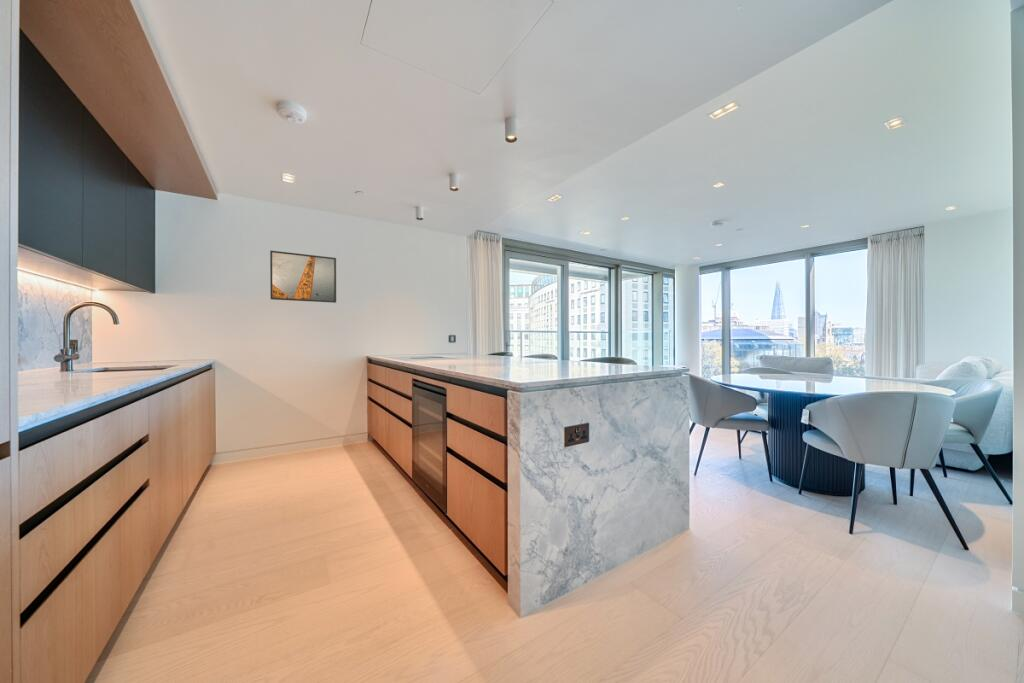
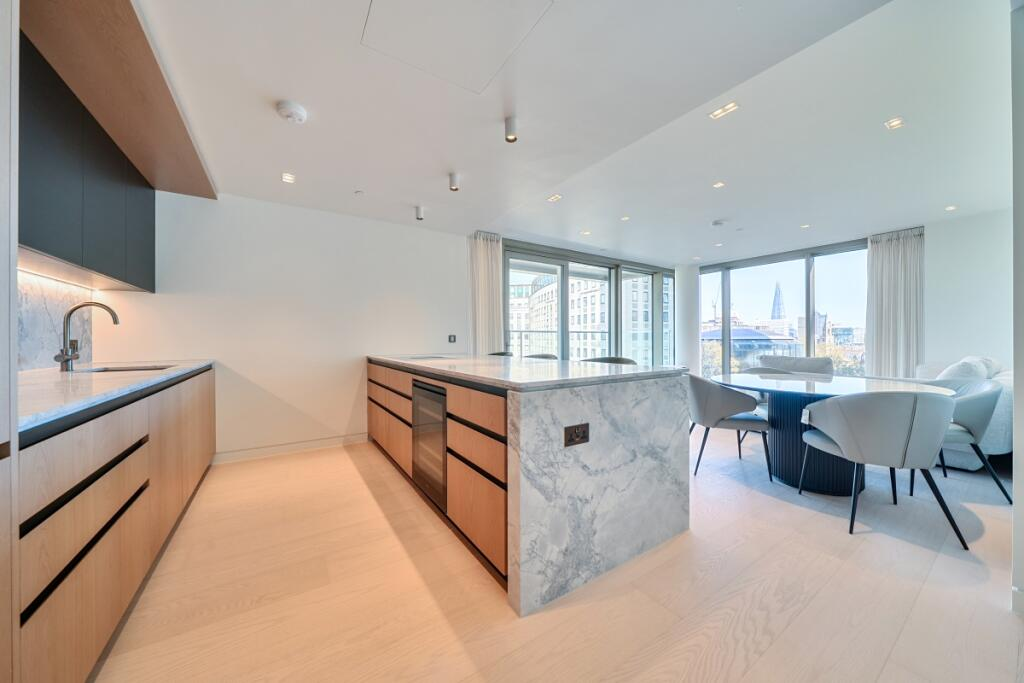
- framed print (304, 277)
